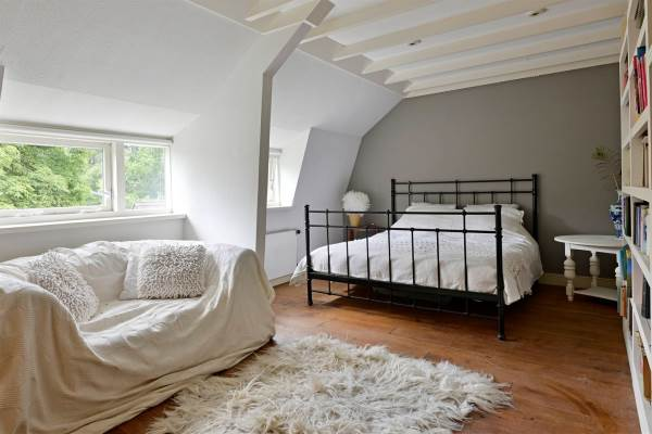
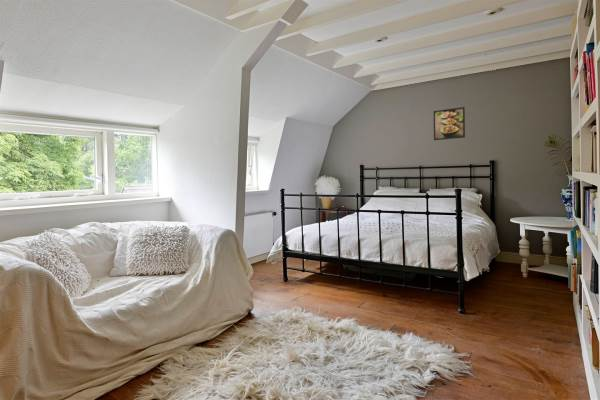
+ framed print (449, 124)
